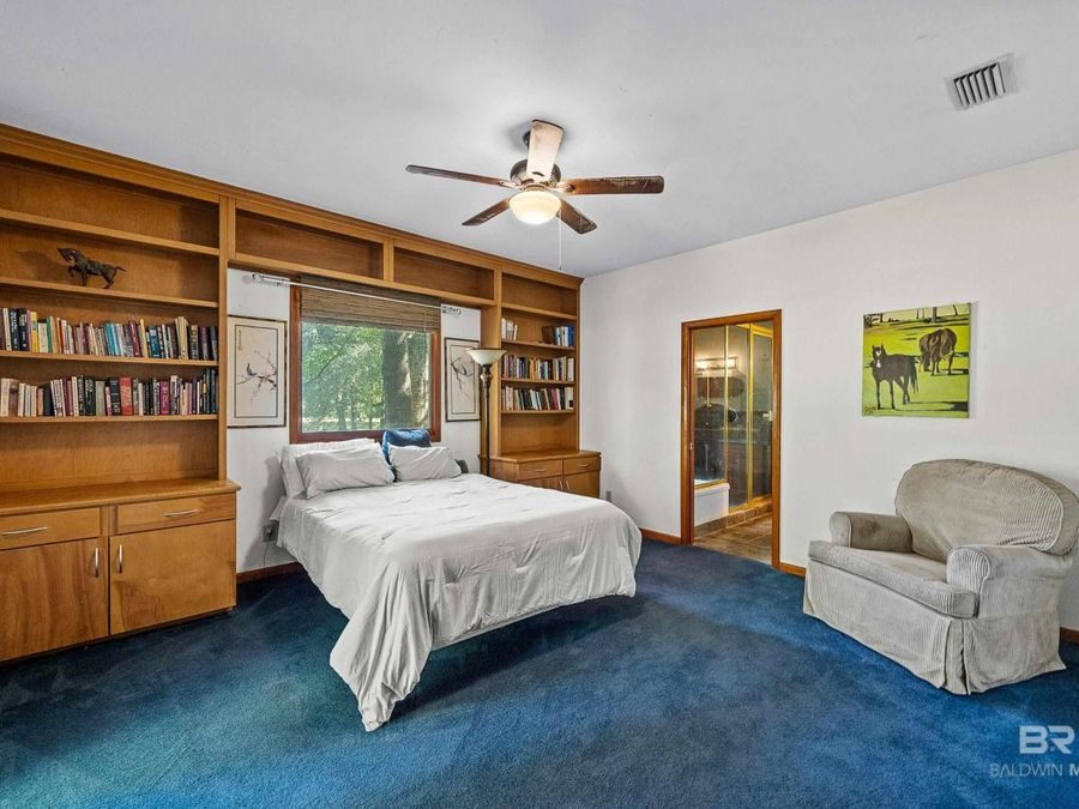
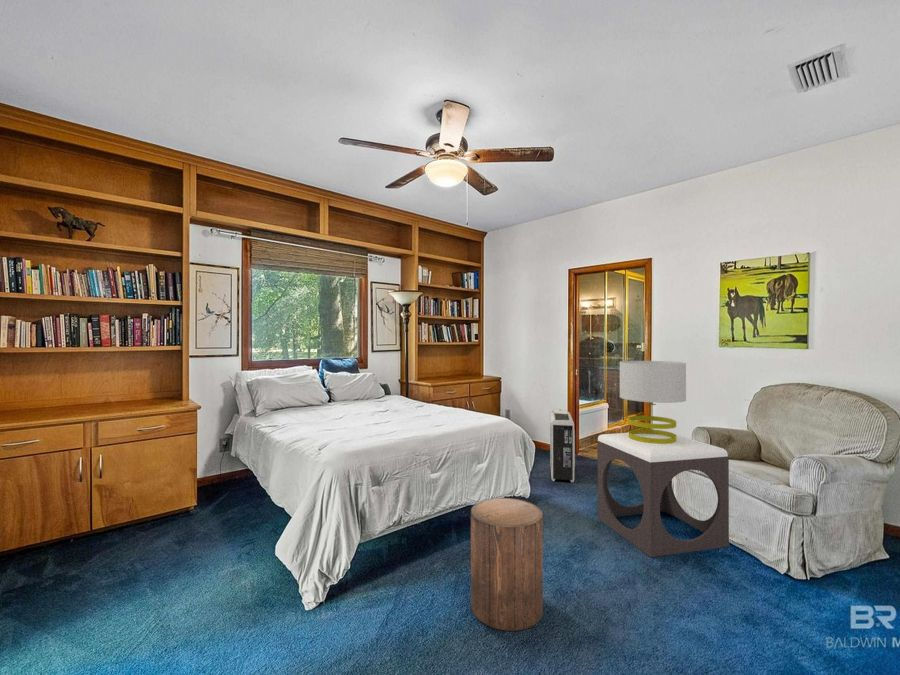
+ air purifier (561, 443)
+ footstool (658, 485)
+ table lamp (651, 400)
+ stool (506, 558)
